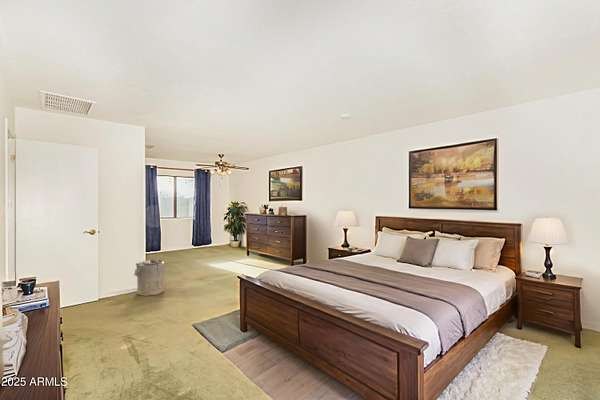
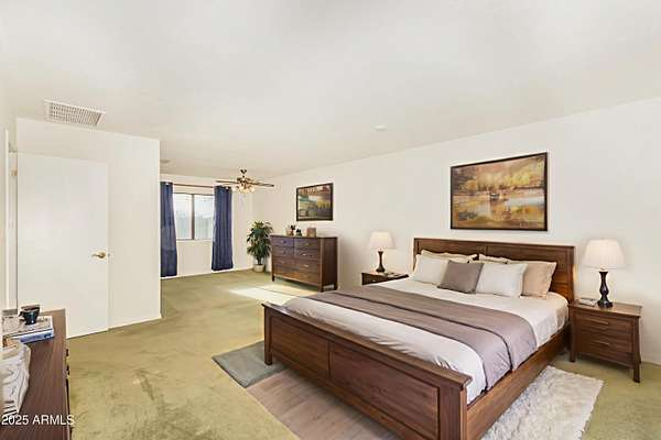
- laundry hamper (149, 275)
